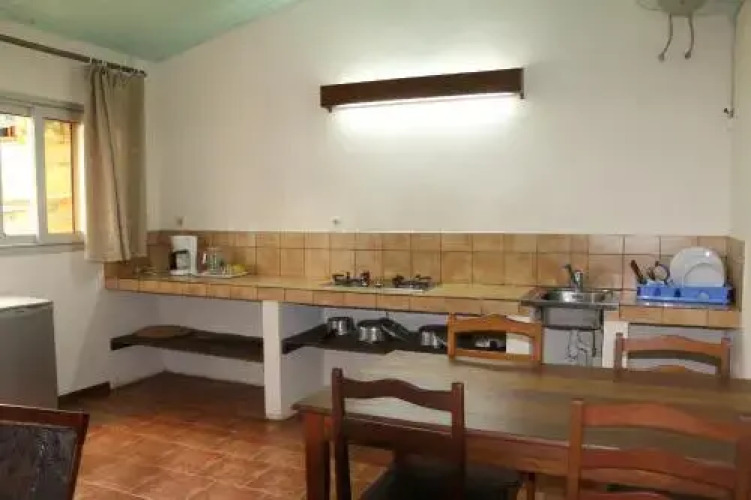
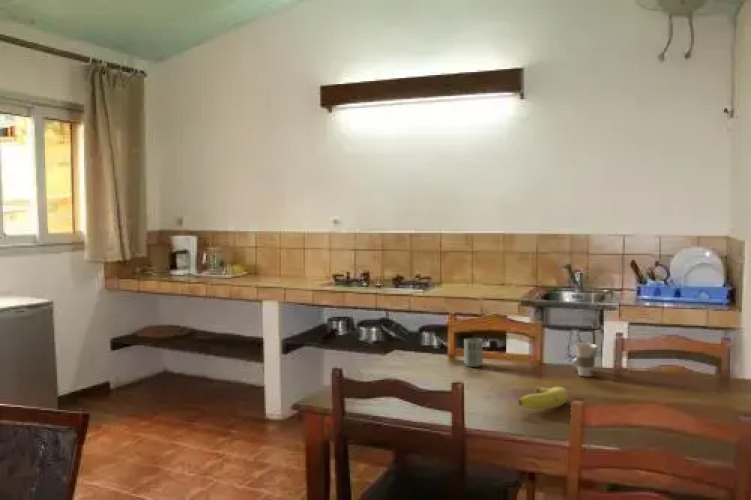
+ cup (473, 352)
+ cup (584, 358)
+ fruit (539, 394)
